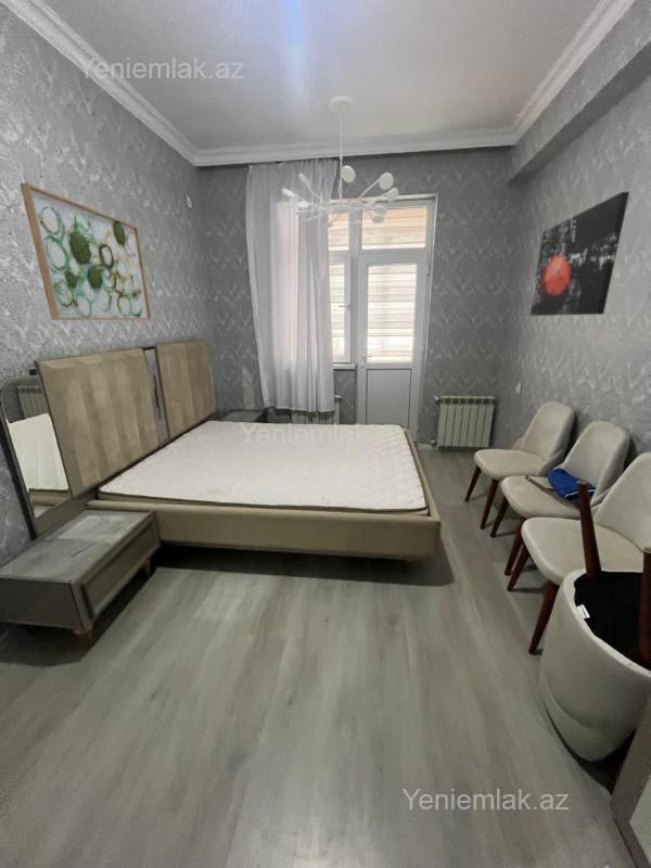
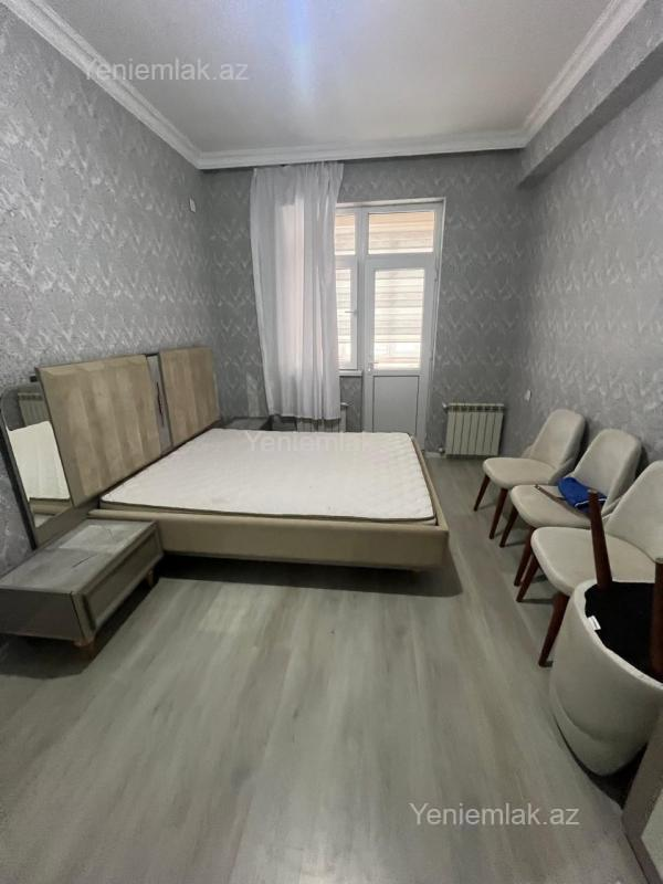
- wall art (569, 267)
- chandelier (341, 163)
- wall art (102, 266)
